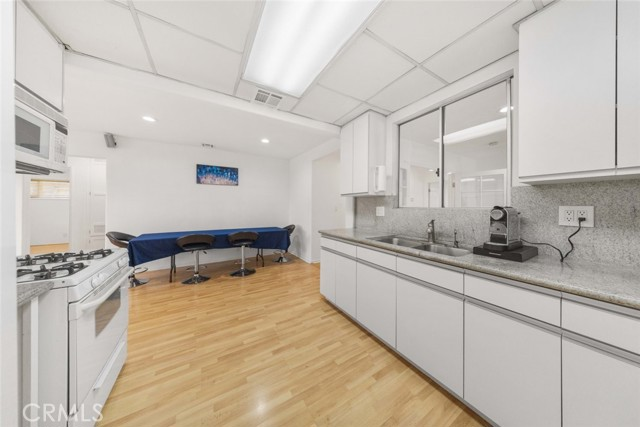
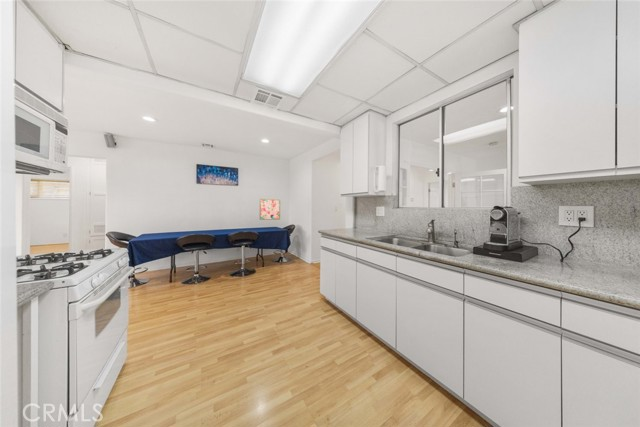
+ wall art (270, 209)
